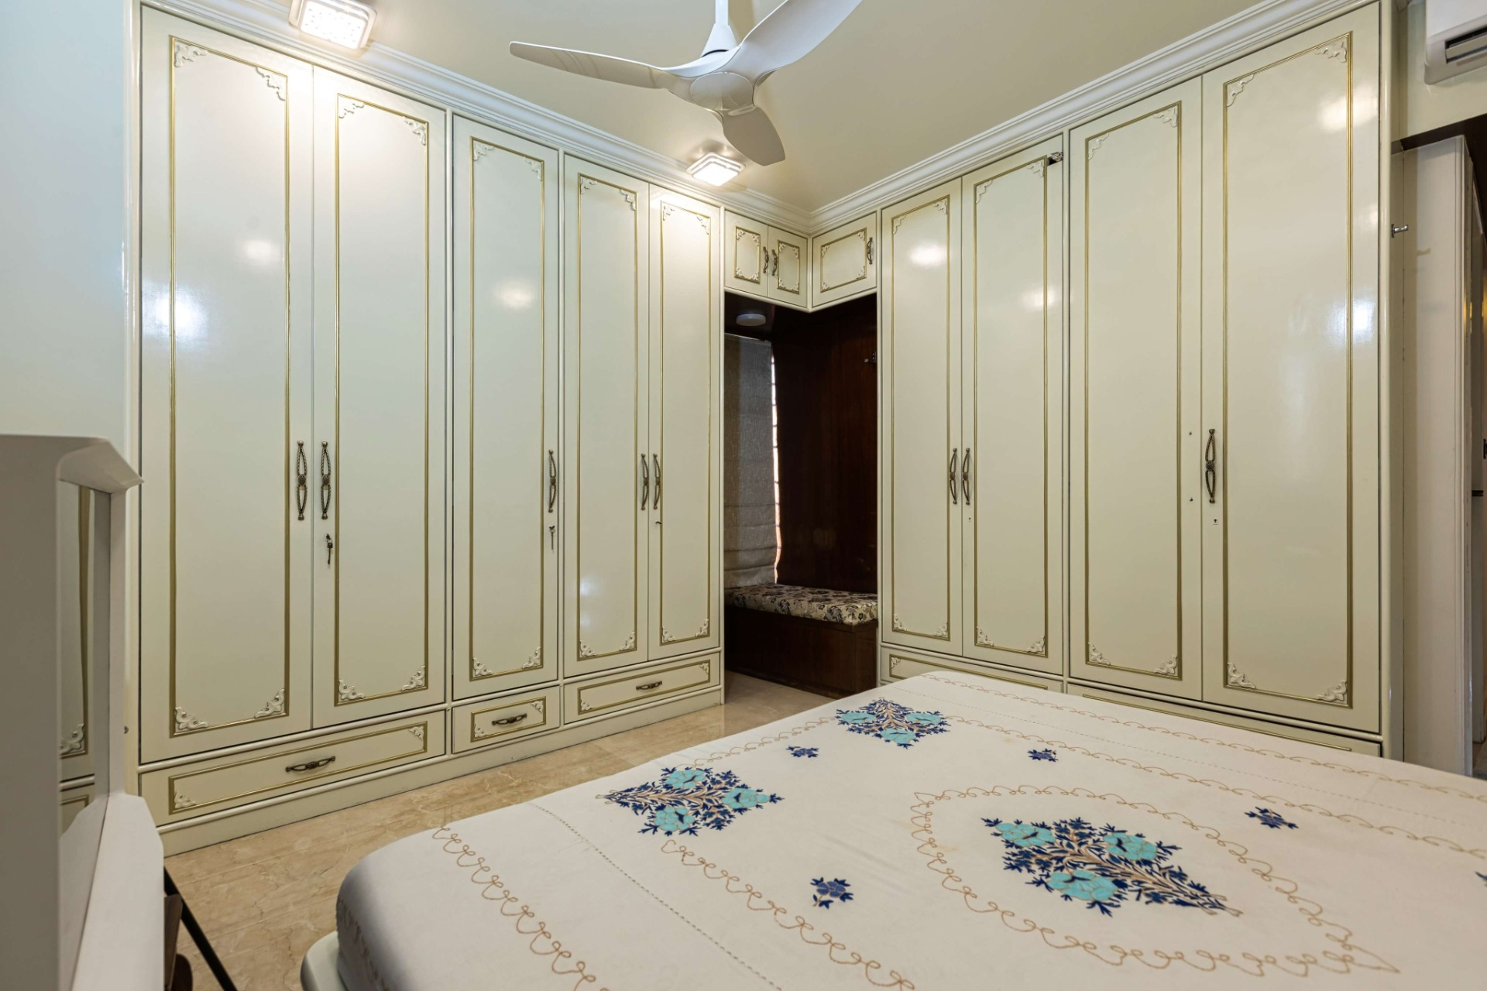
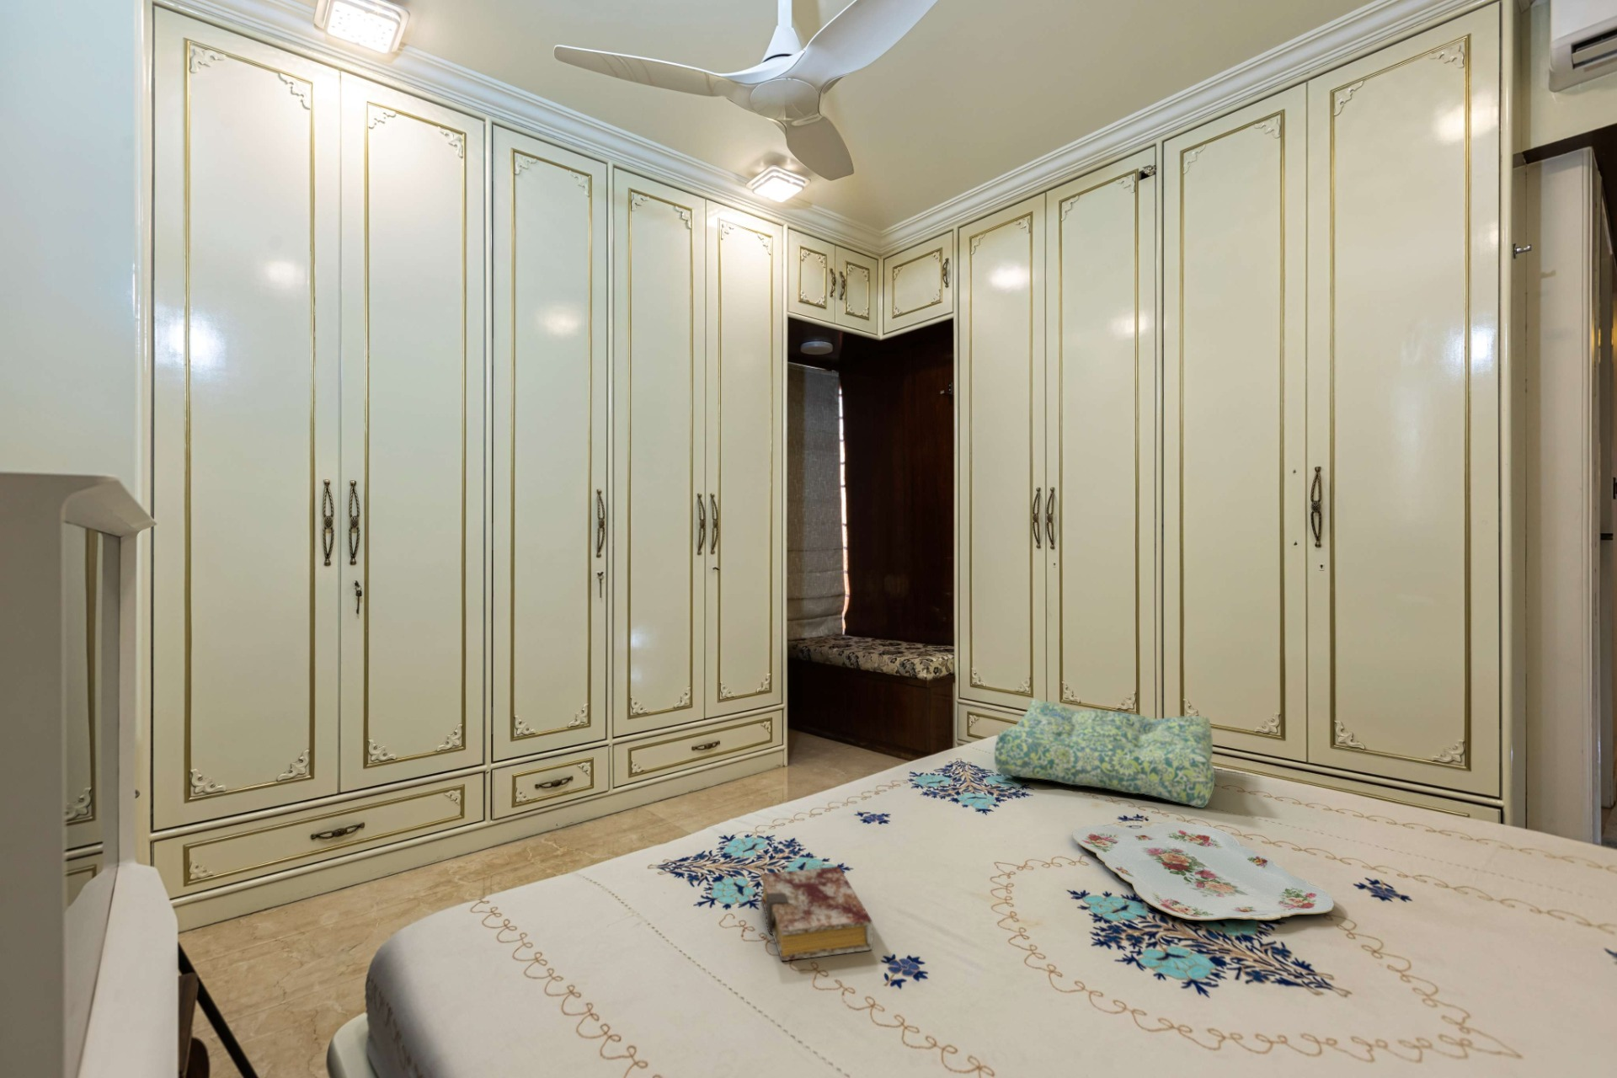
+ seat cushion (1107, 746)
+ serving tray (1189, 866)
+ book (812, 908)
